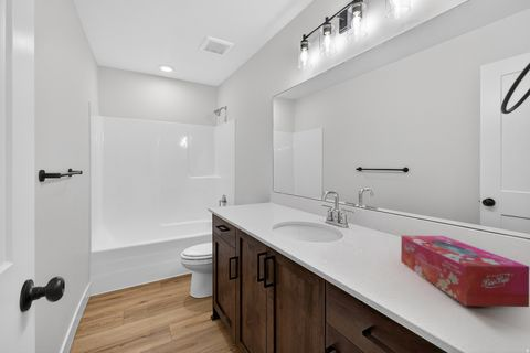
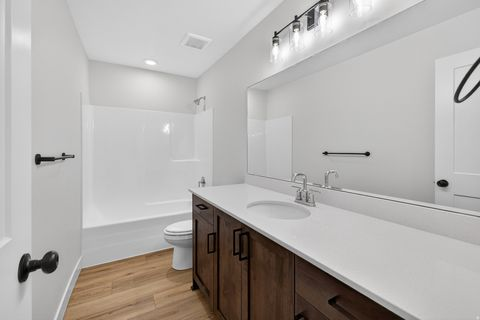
- tissue box (452, 264)
